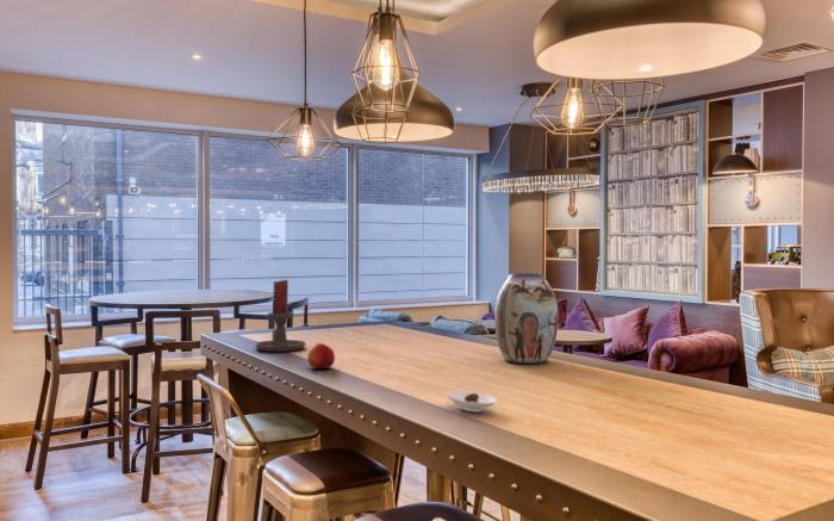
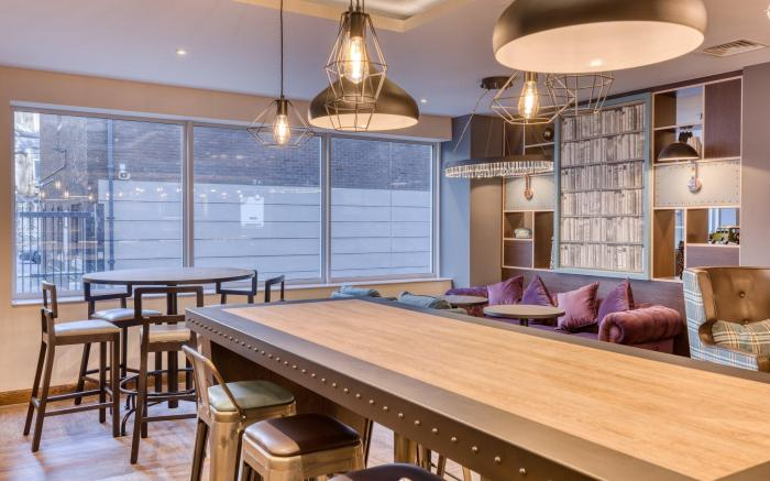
- vase (525, 317)
- apple (320, 355)
- candle holder (279, 314)
- saucer (471, 401)
